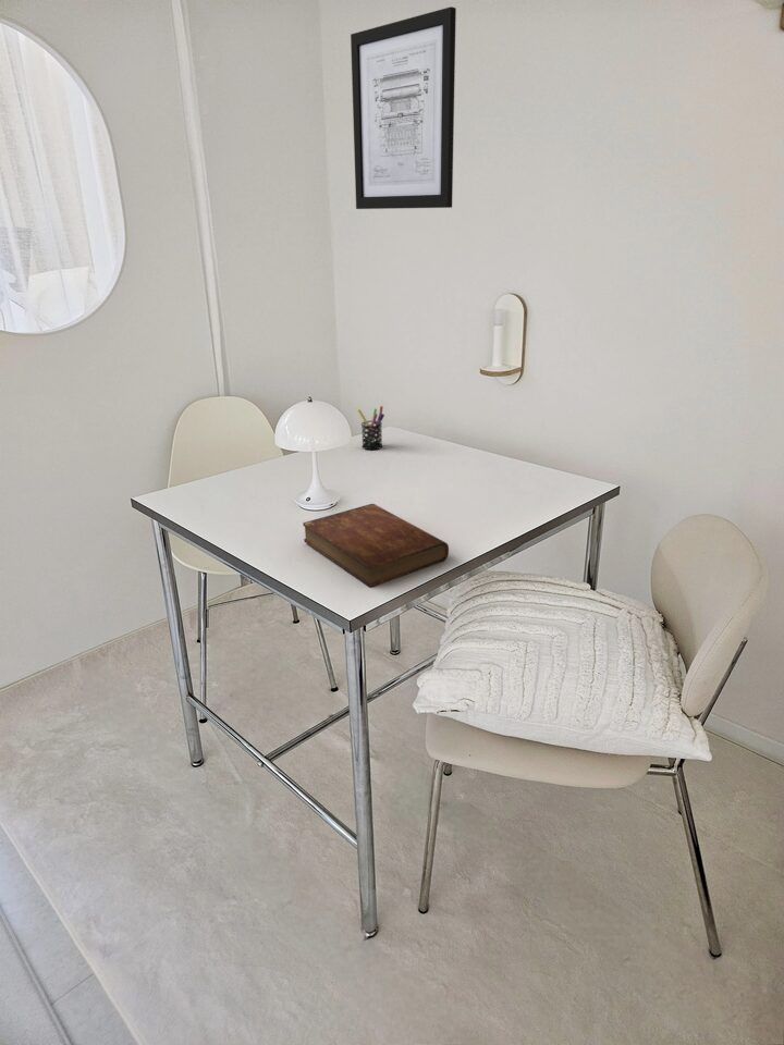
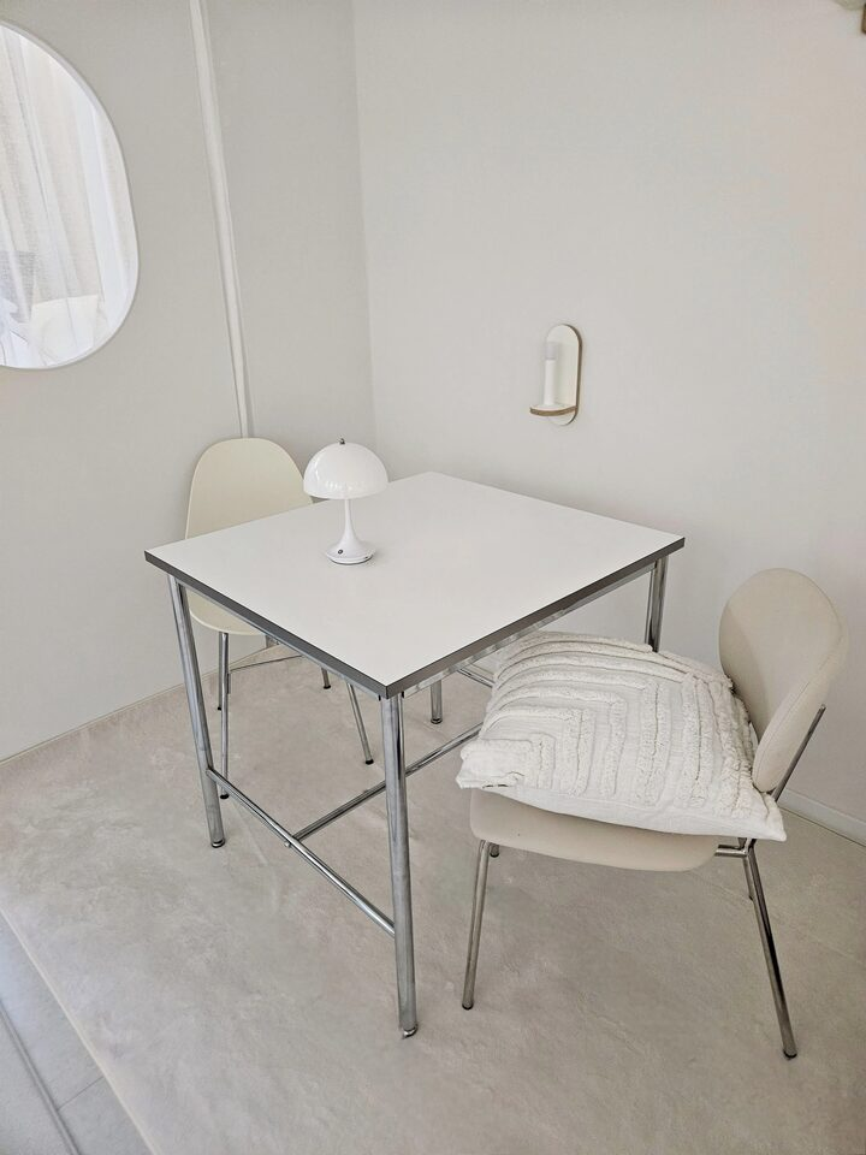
- wall art (400, 119)
- pen holder (373, 426)
- bible (373, 540)
